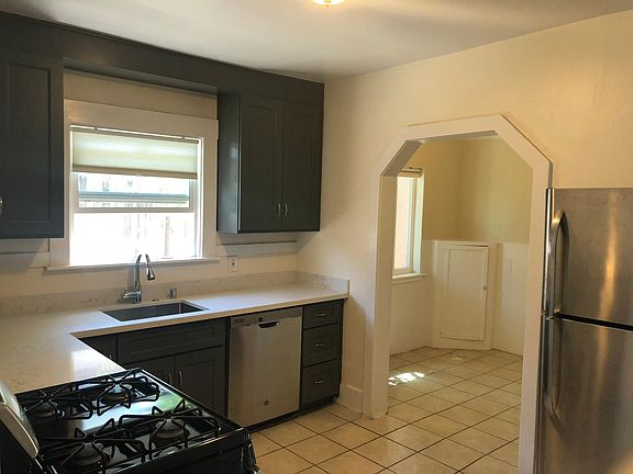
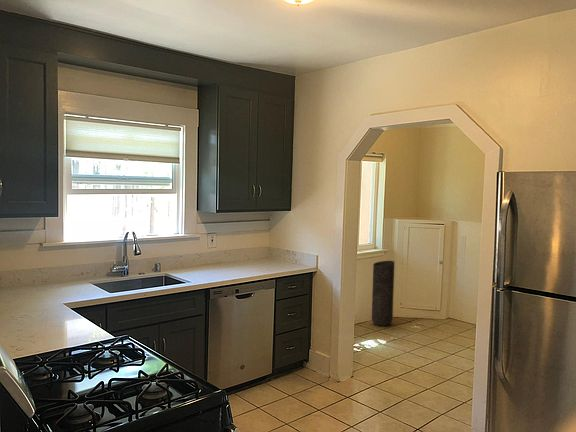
+ trash can (382, 292)
